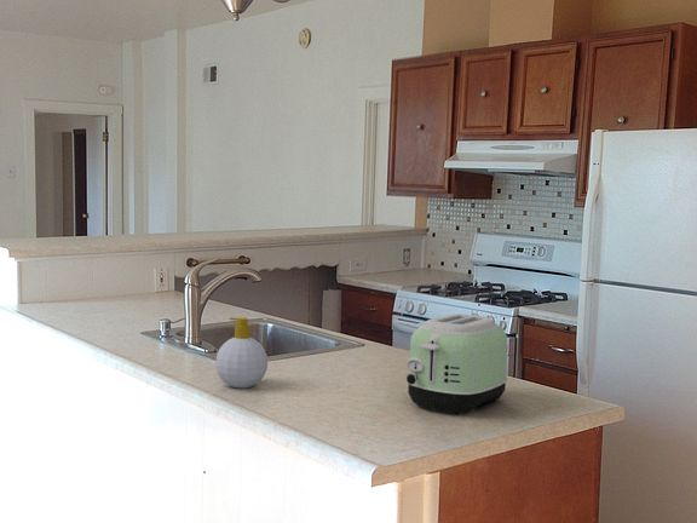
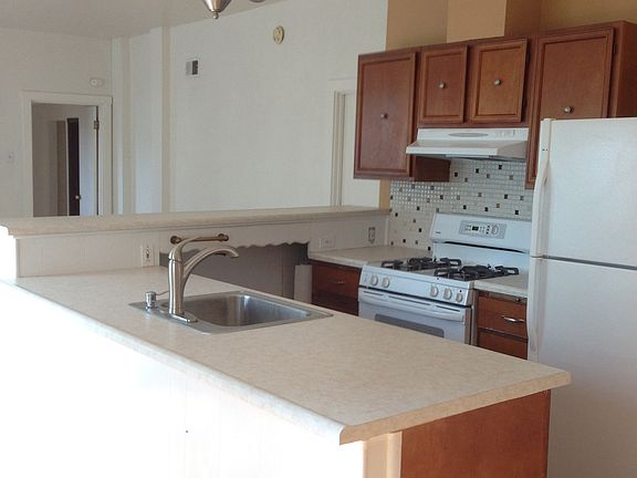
- toaster (456, 361)
- soap bottle (241, 351)
